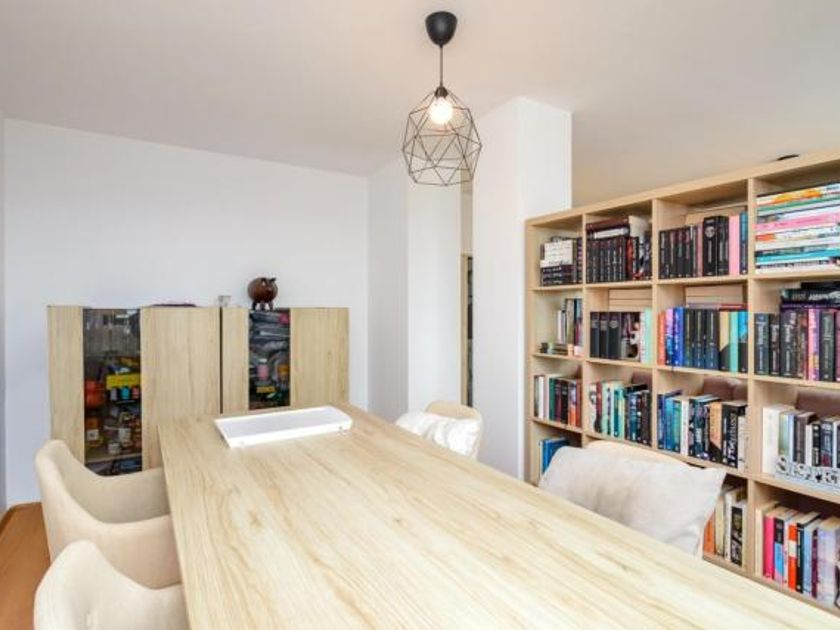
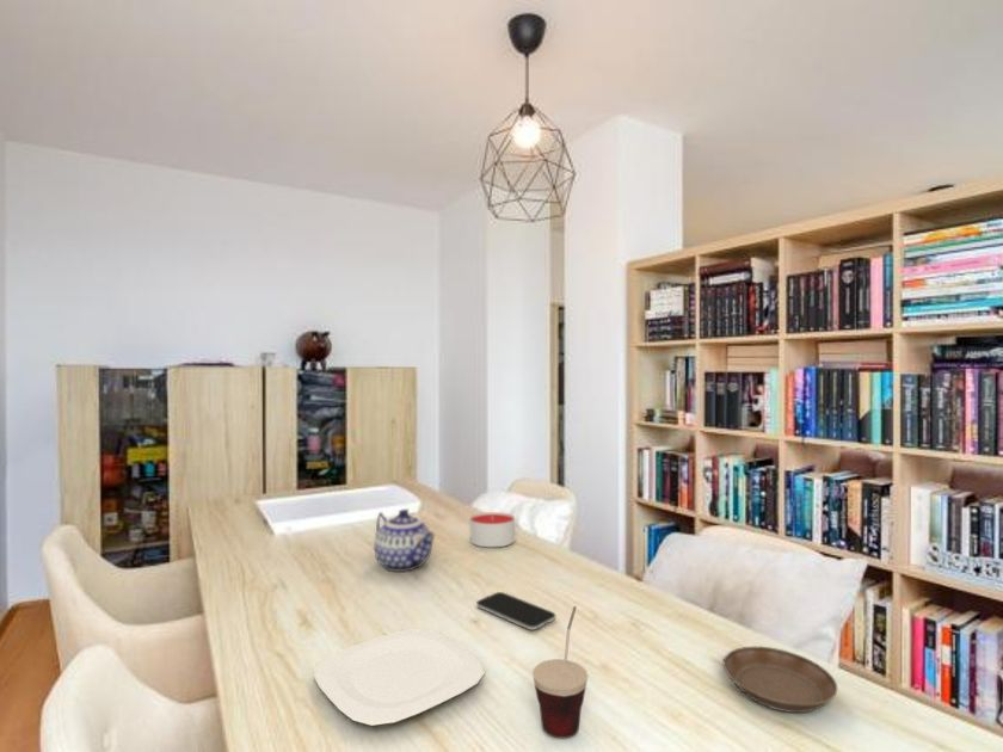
+ smartphone (515, 609)
+ cup (565, 670)
+ saucer (777, 680)
+ candle (492, 528)
+ plate (399, 673)
+ teapot (402, 536)
